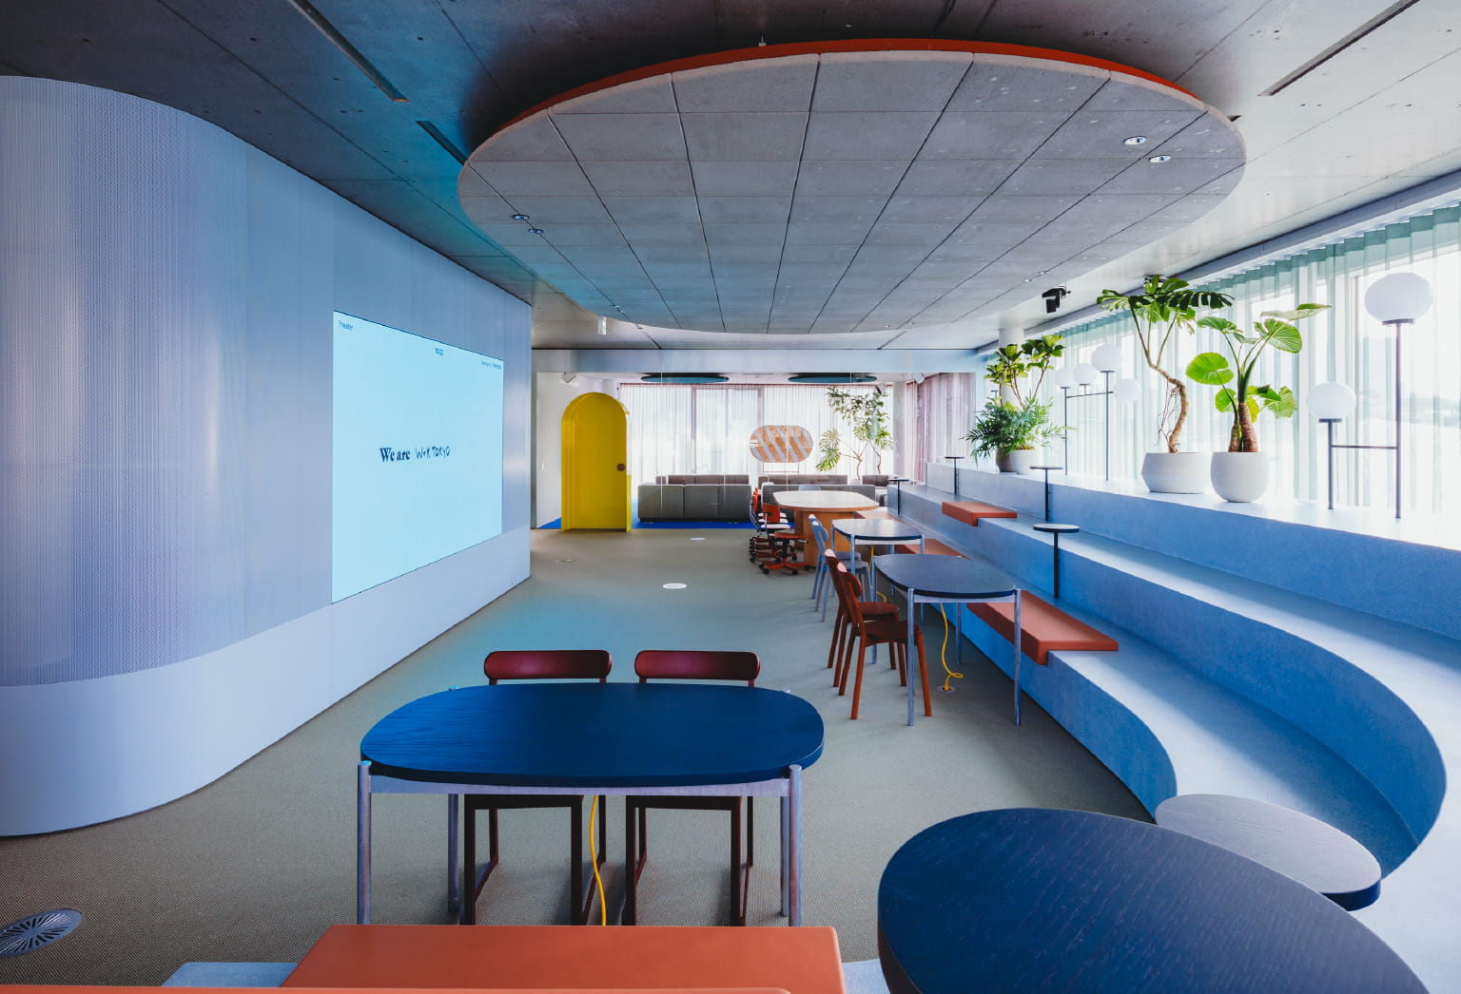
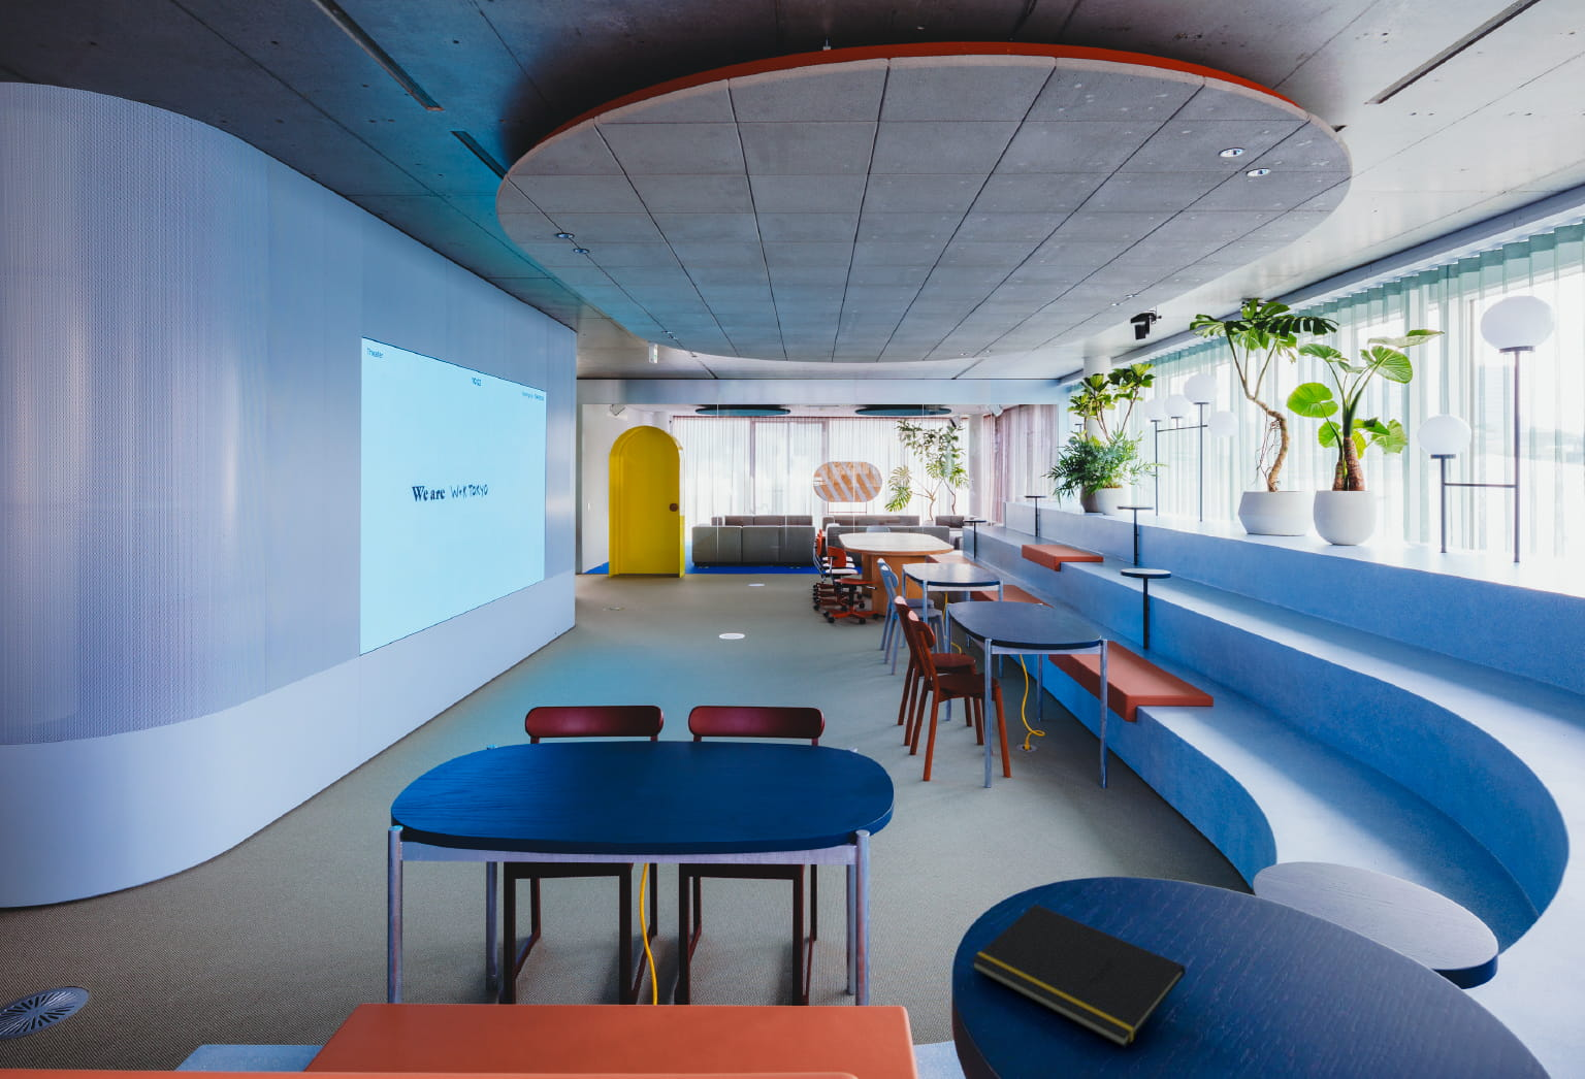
+ notepad (1074, 967)
